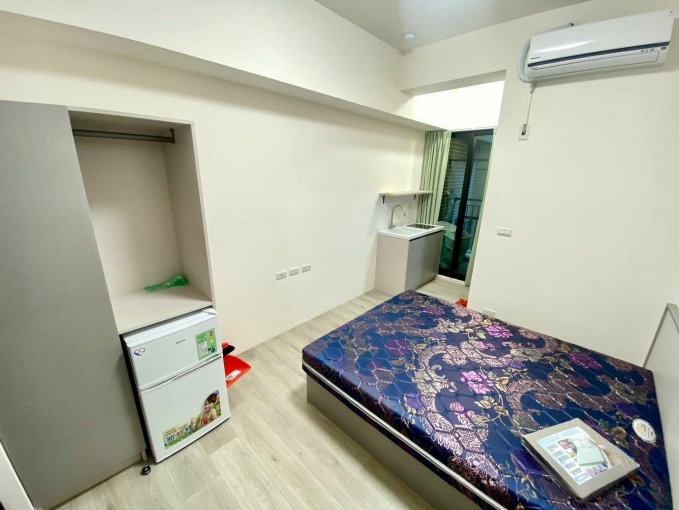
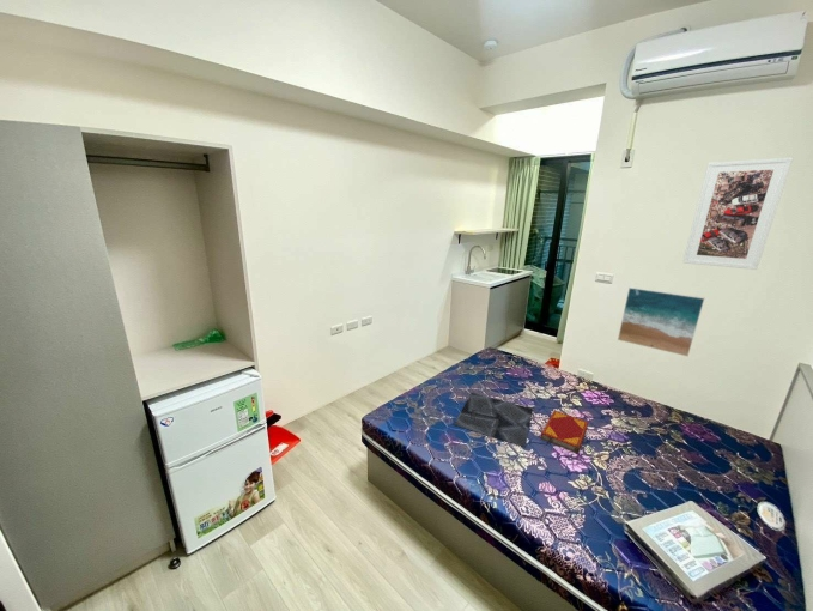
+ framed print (657, 320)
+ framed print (732, 214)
+ decorative panel (495, 416)
+ hardback book (564, 430)
